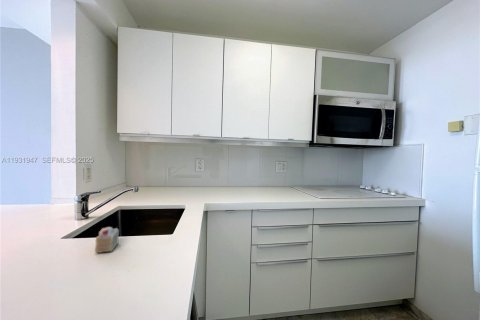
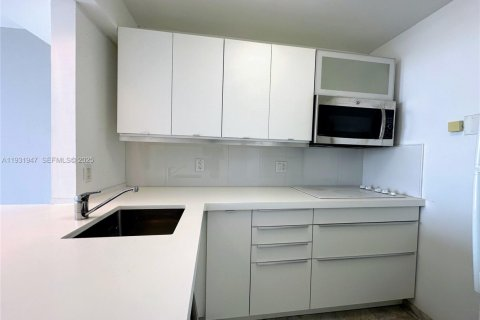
- cake slice (107, 237)
